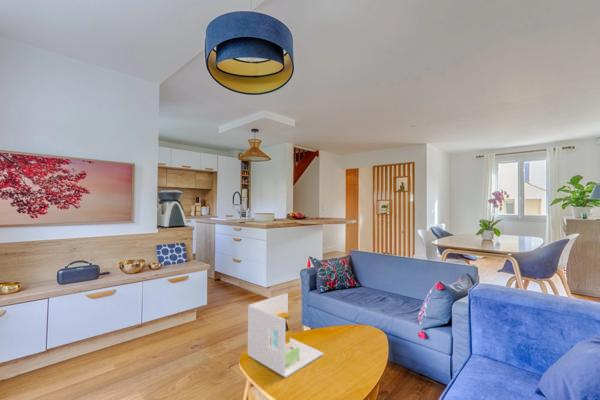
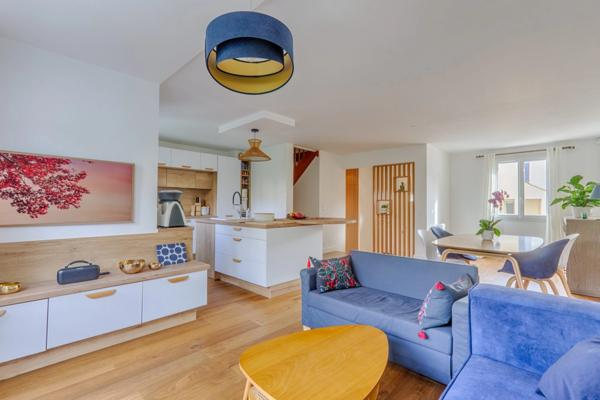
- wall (285, 329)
